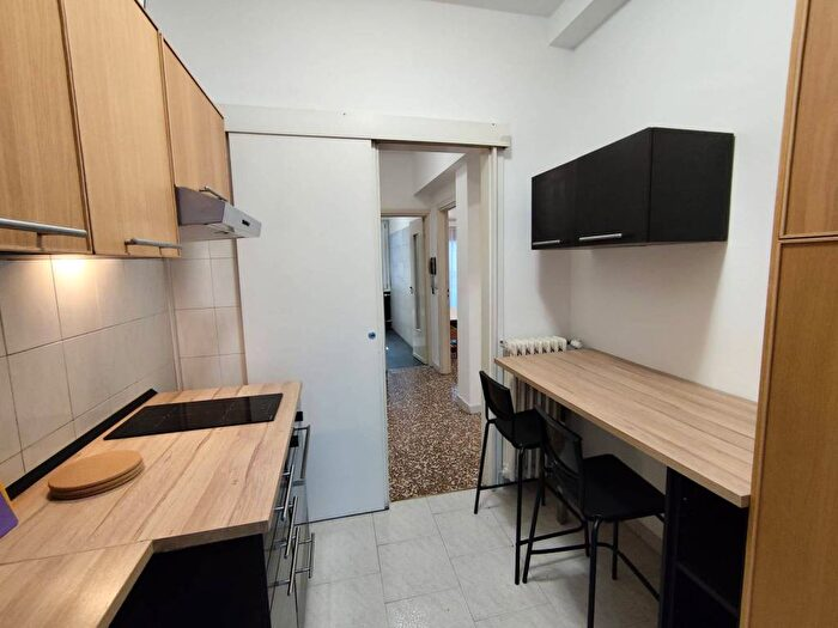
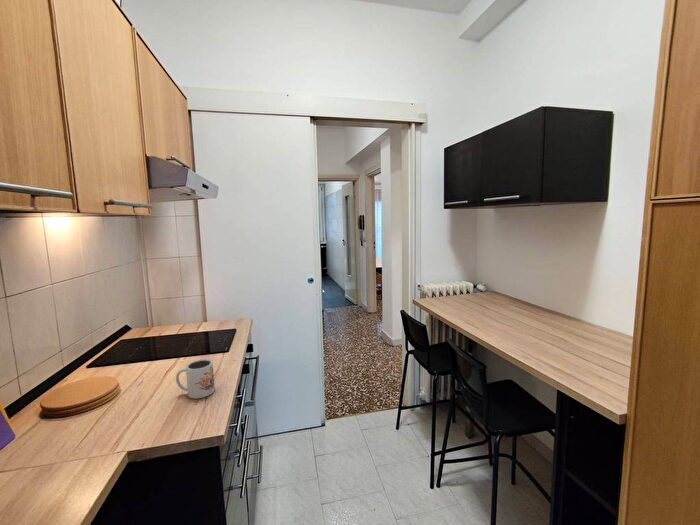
+ mug (195, 378)
